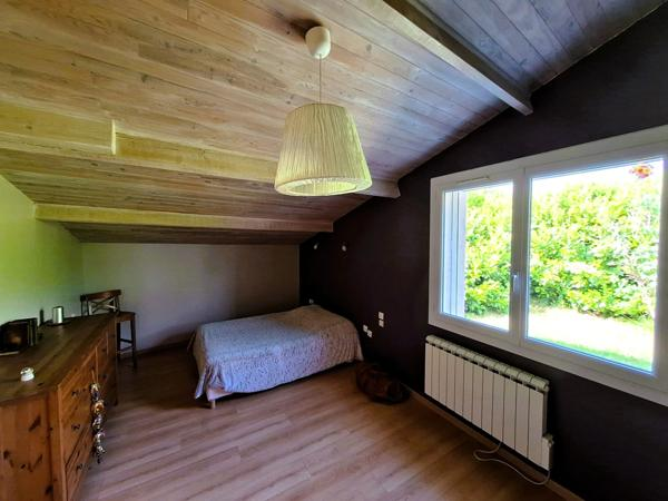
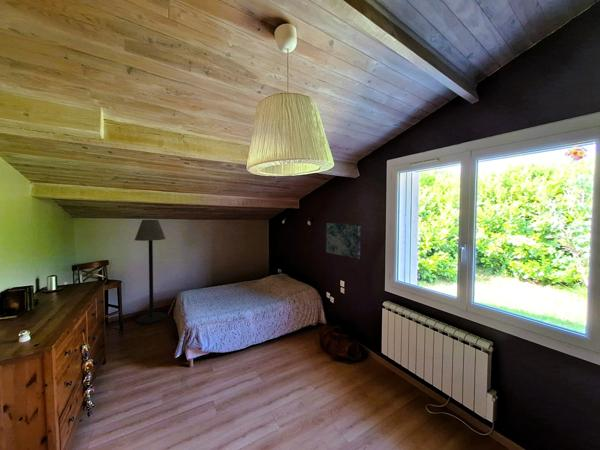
+ wall art (342, 239)
+ floor lamp (150, 269)
